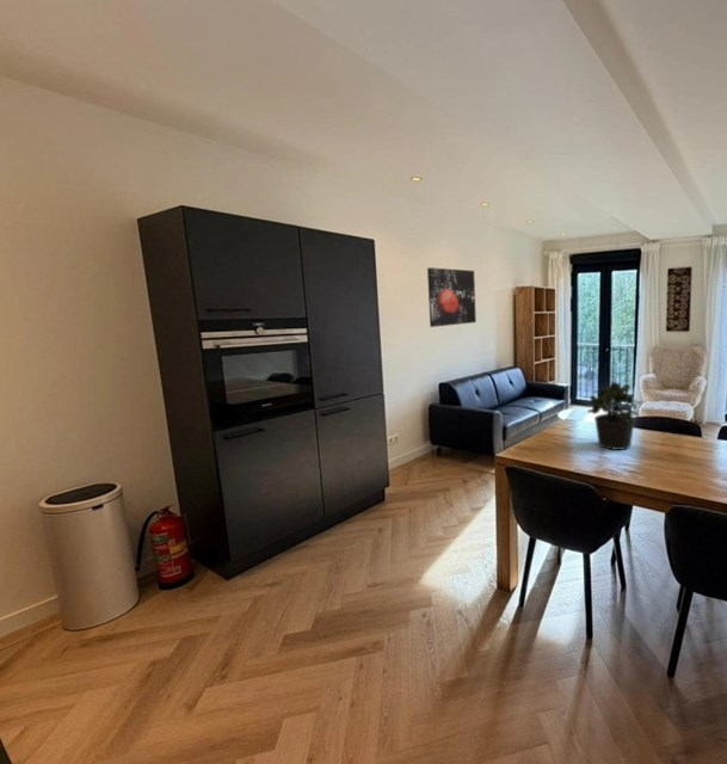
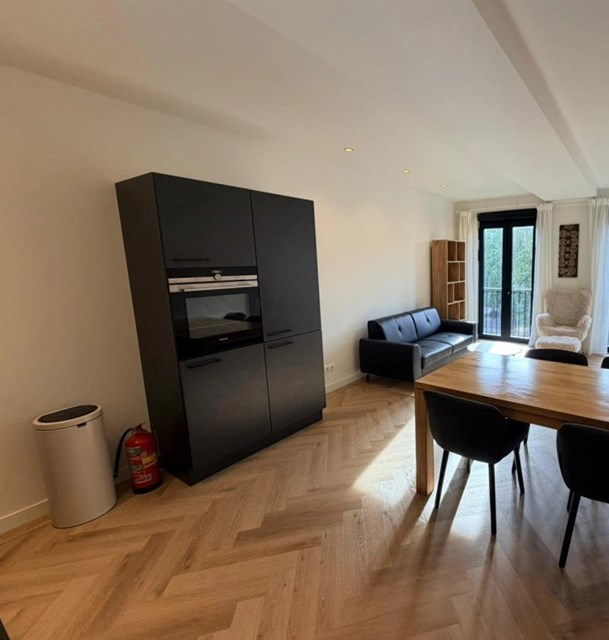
- potted plant (612, 413)
- wall art (452, 297)
